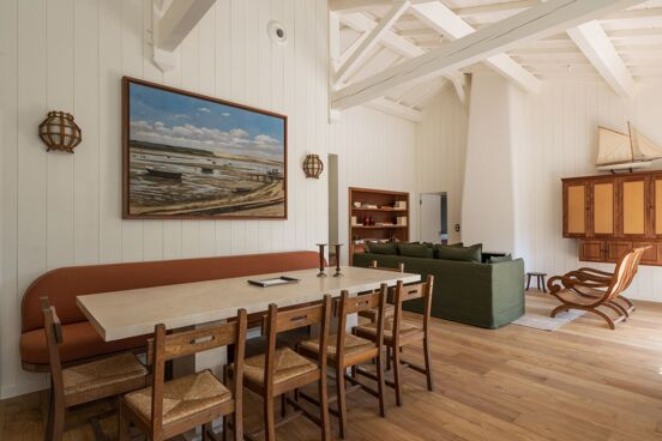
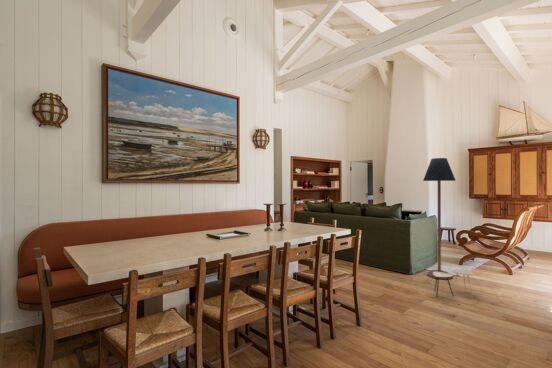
+ floor lamp (439, 217)
+ side table (454, 283)
